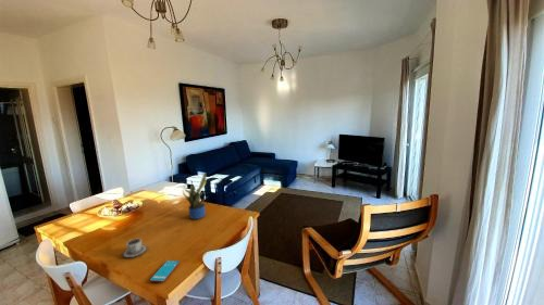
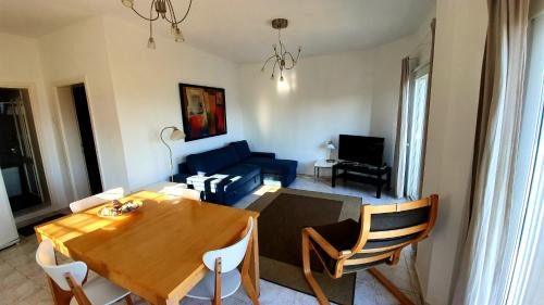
- cup (134, 246)
- smartphone (165, 270)
- potted plant (196, 194)
